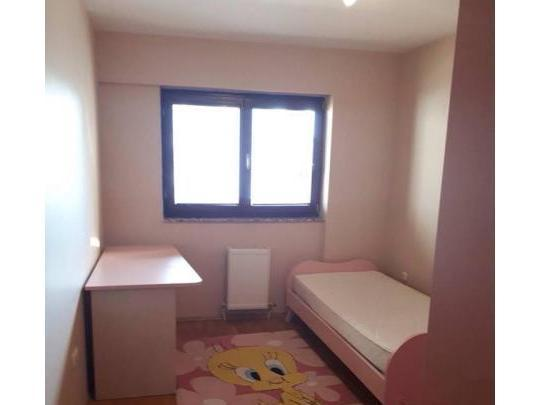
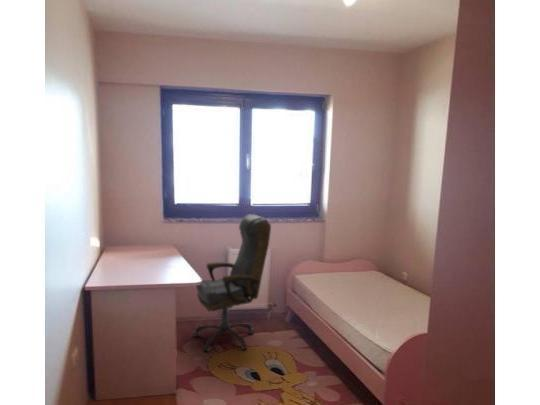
+ office chair (231, 278)
